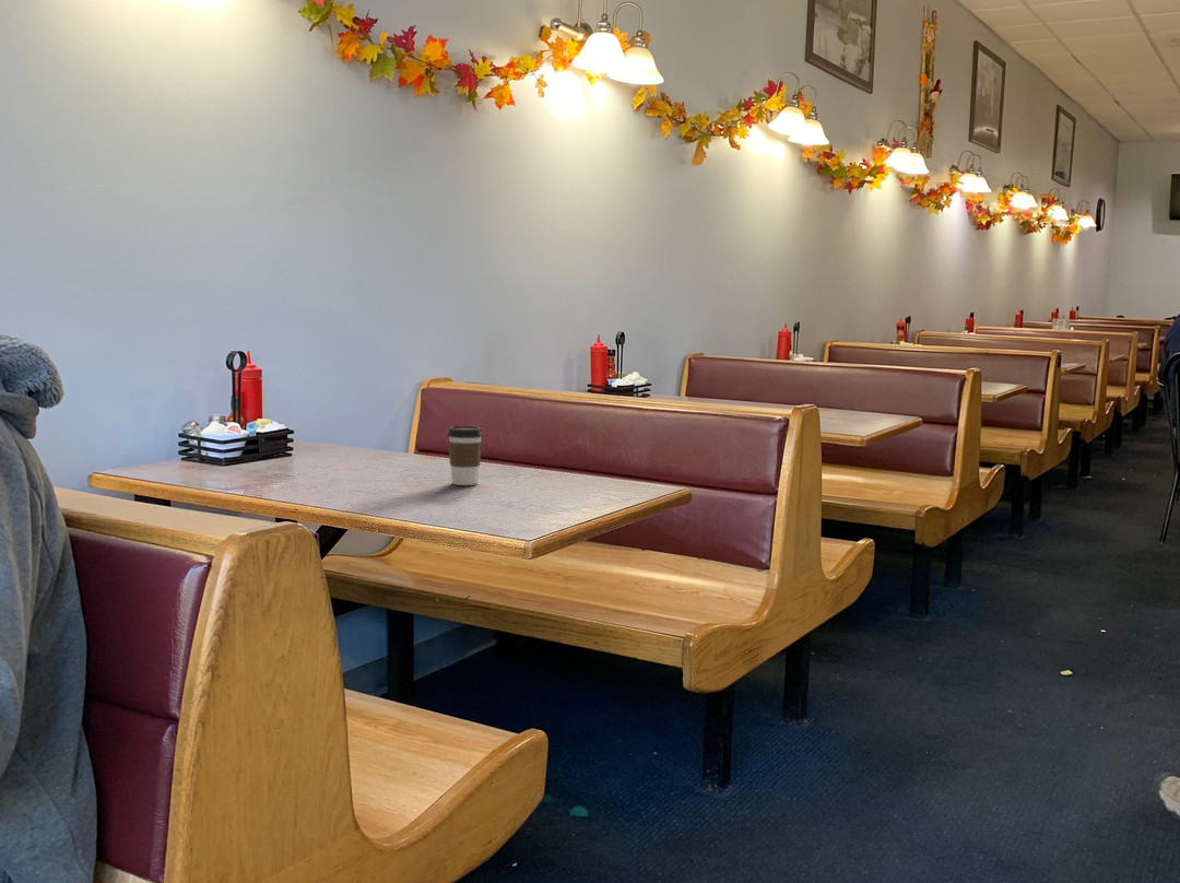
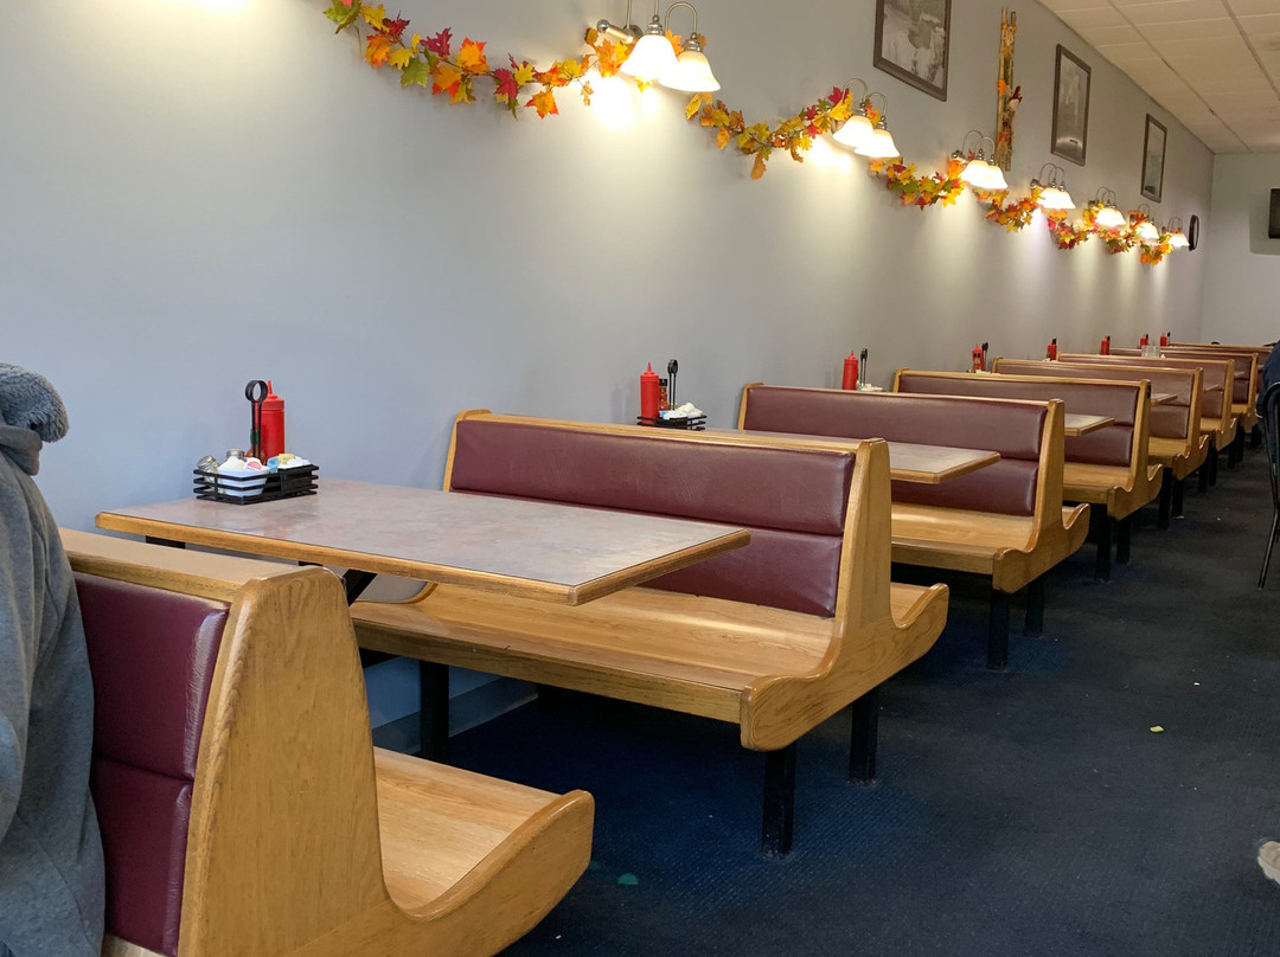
- coffee cup (464, 455)
